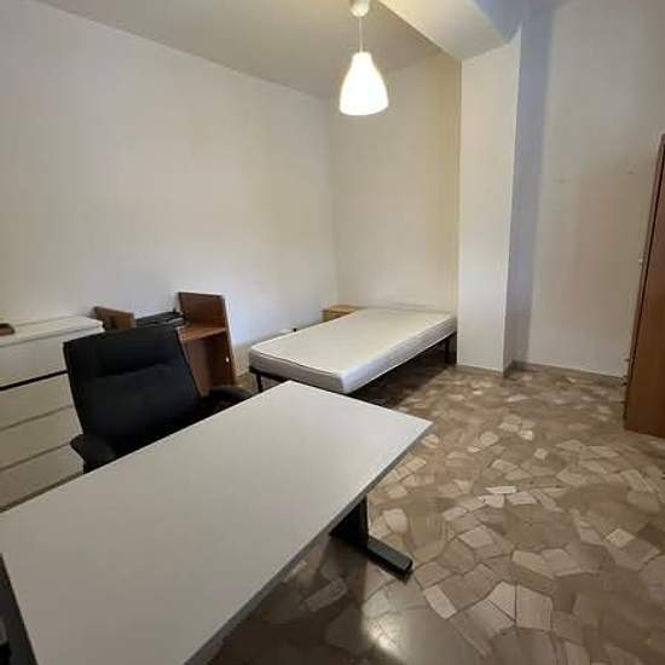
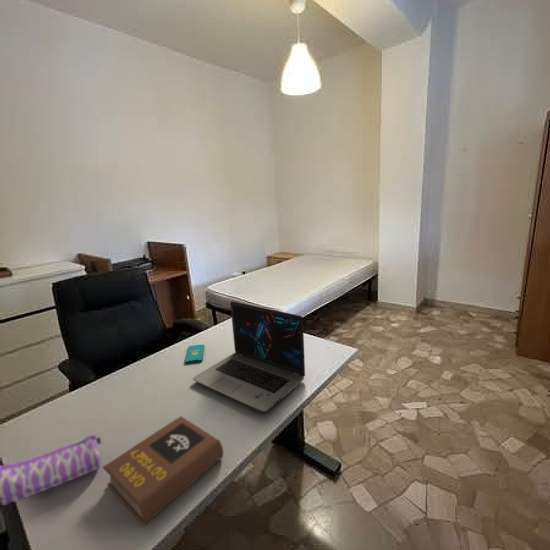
+ pencil case (53, 466)
+ book (169, 460)
+ smartphone (195, 353)
+ laptop (245, 350)
